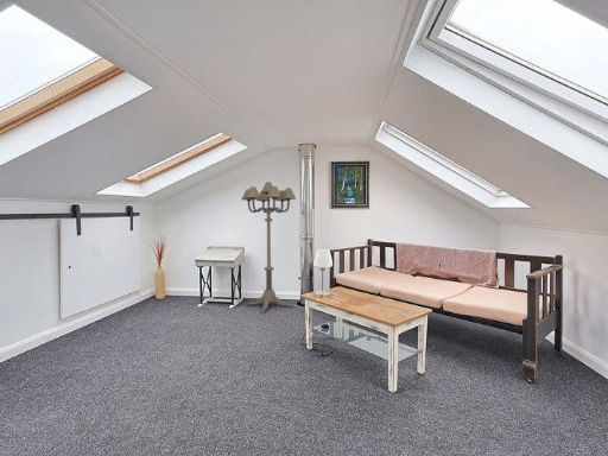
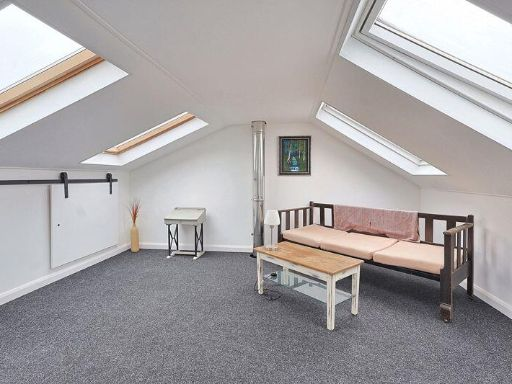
- floor lamp (268, 243)
